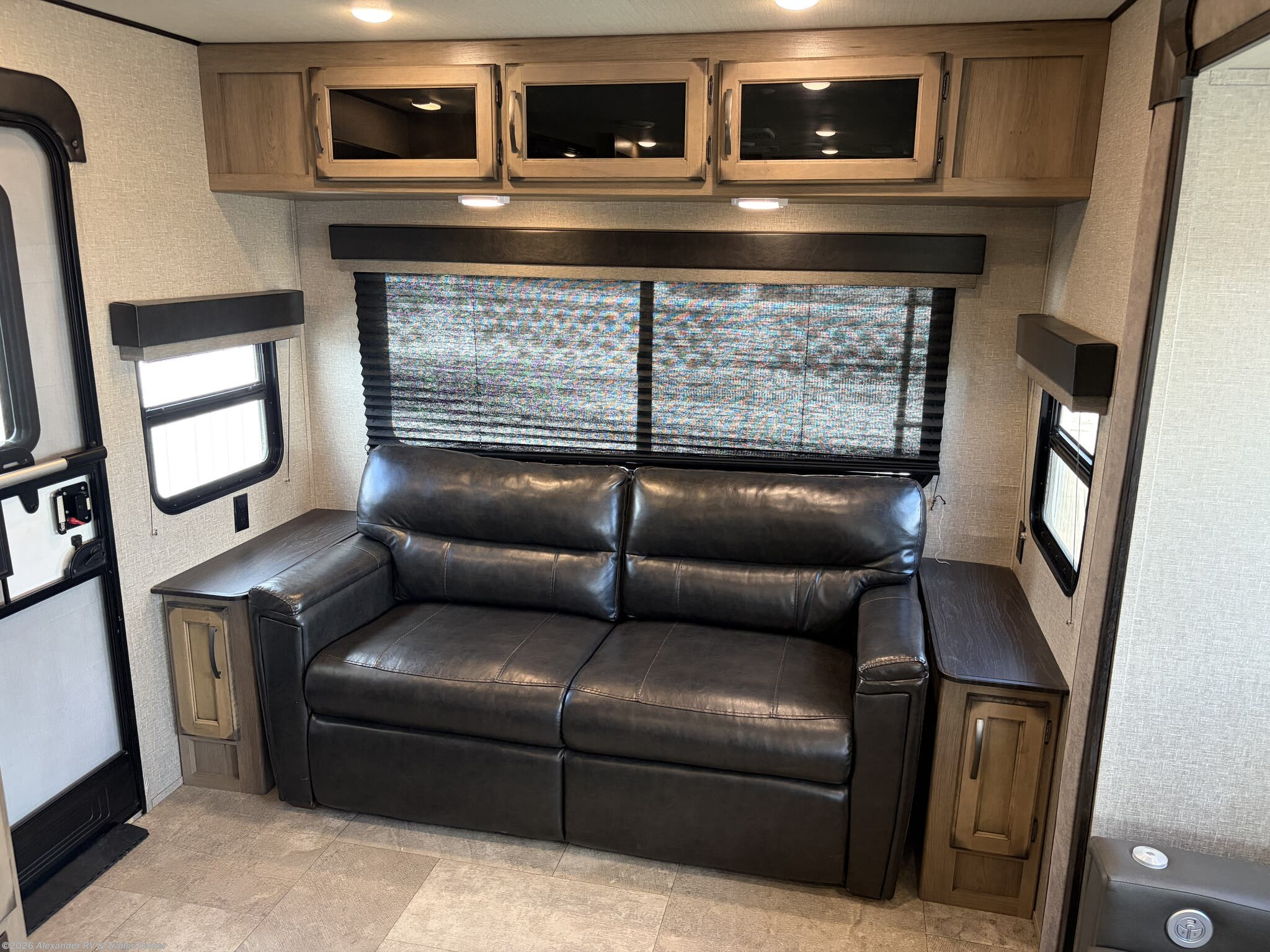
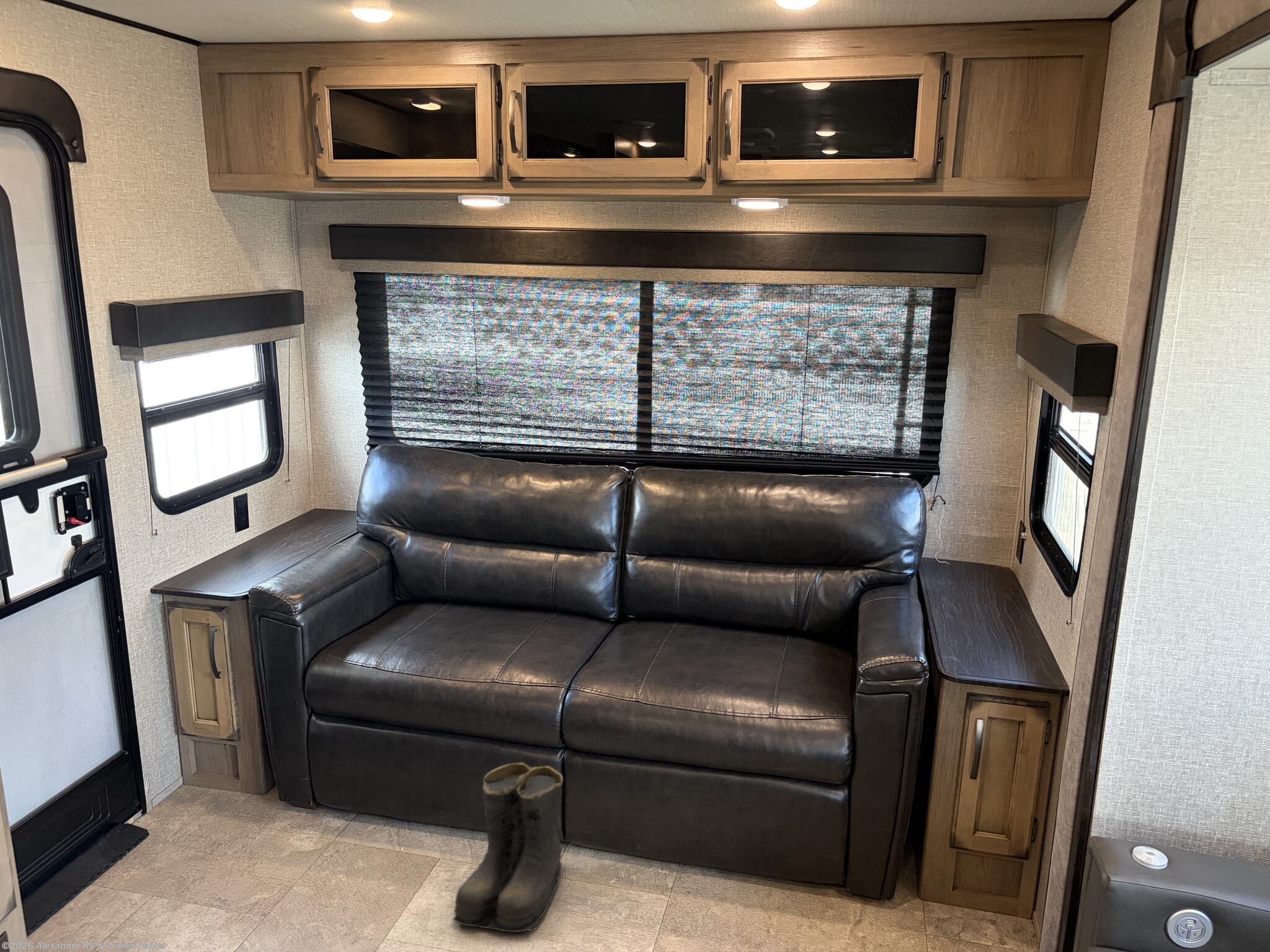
+ boots (511, 842)
